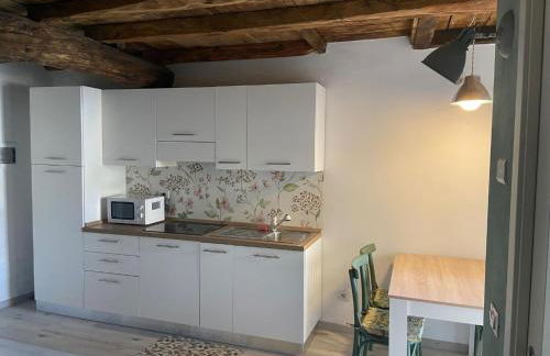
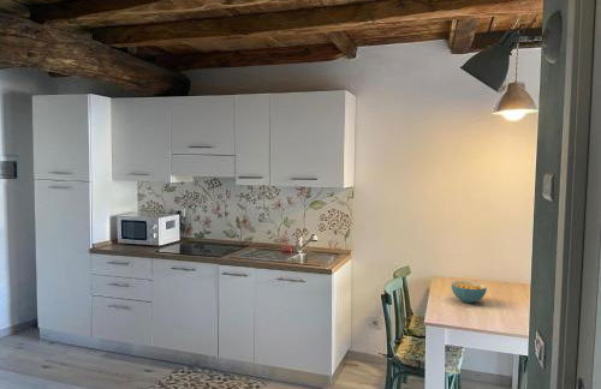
+ cereal bowl (468, 293)
